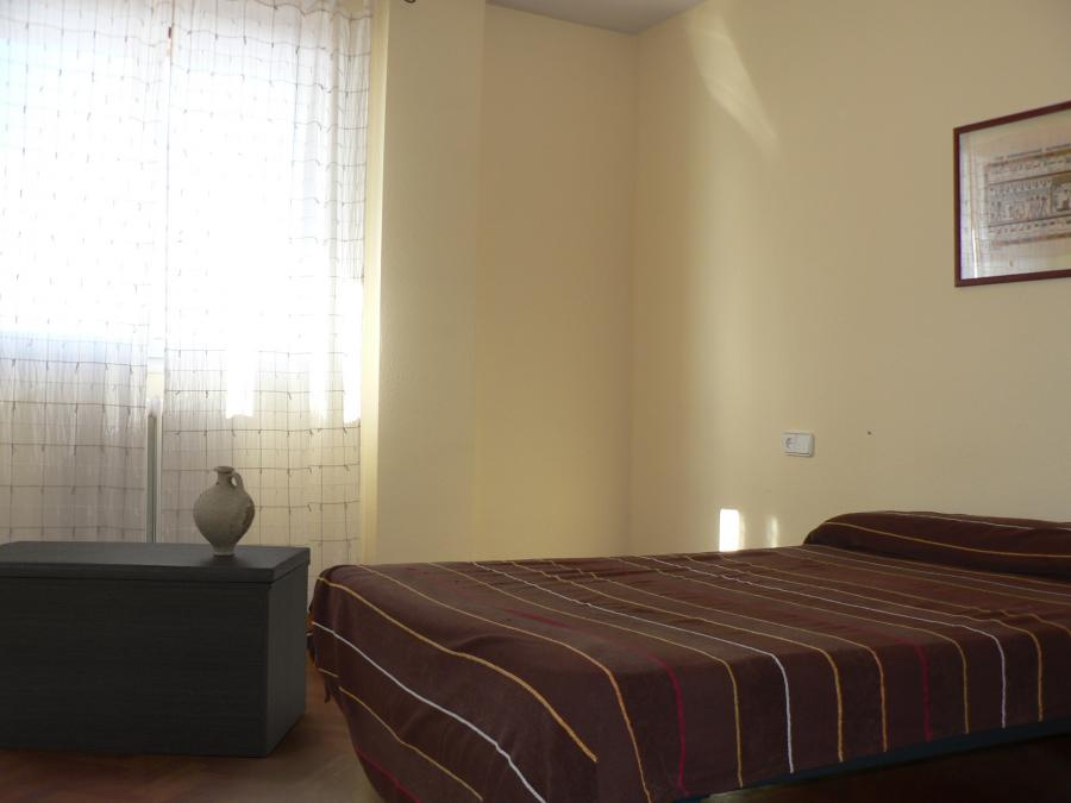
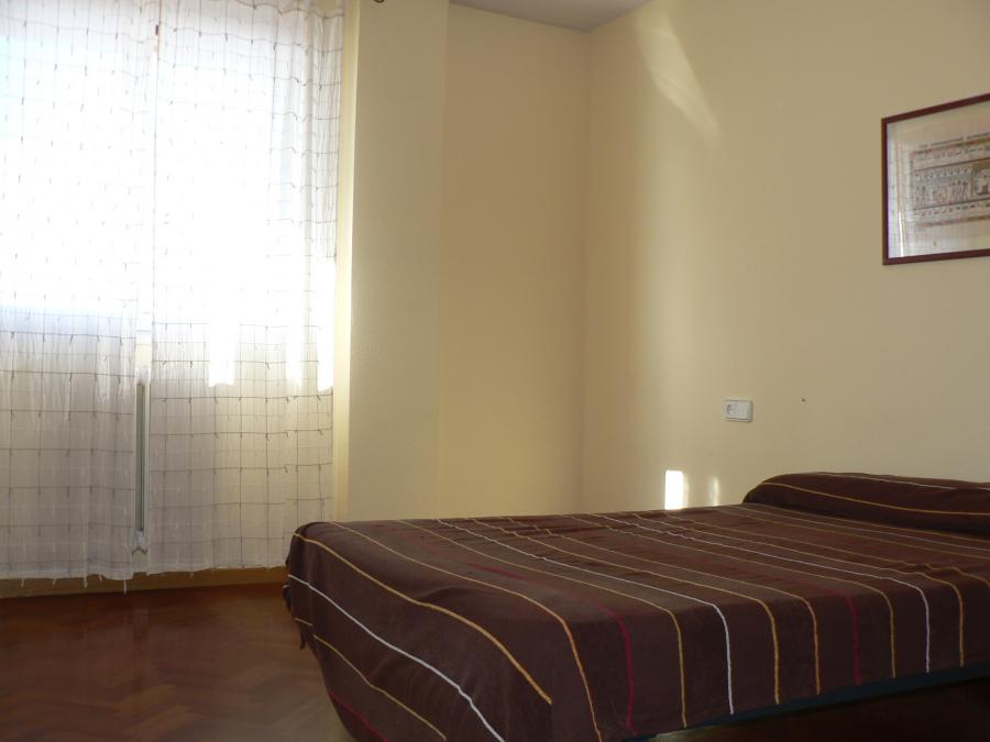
- decorative vase (224, 509)
- bench (133, 639)
